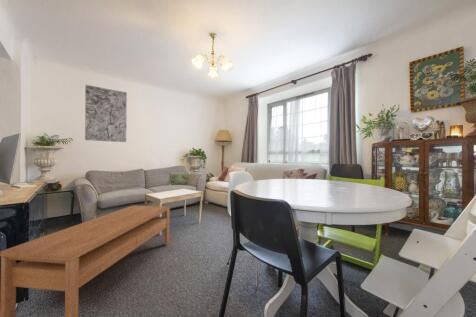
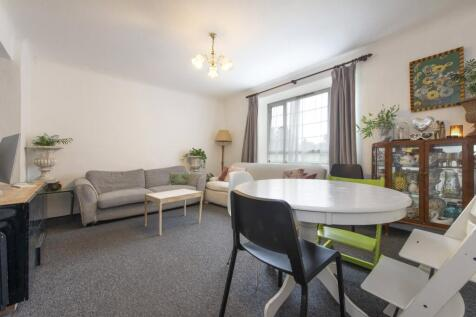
- wall art (106, 115)
- coffee table (112, 246)
